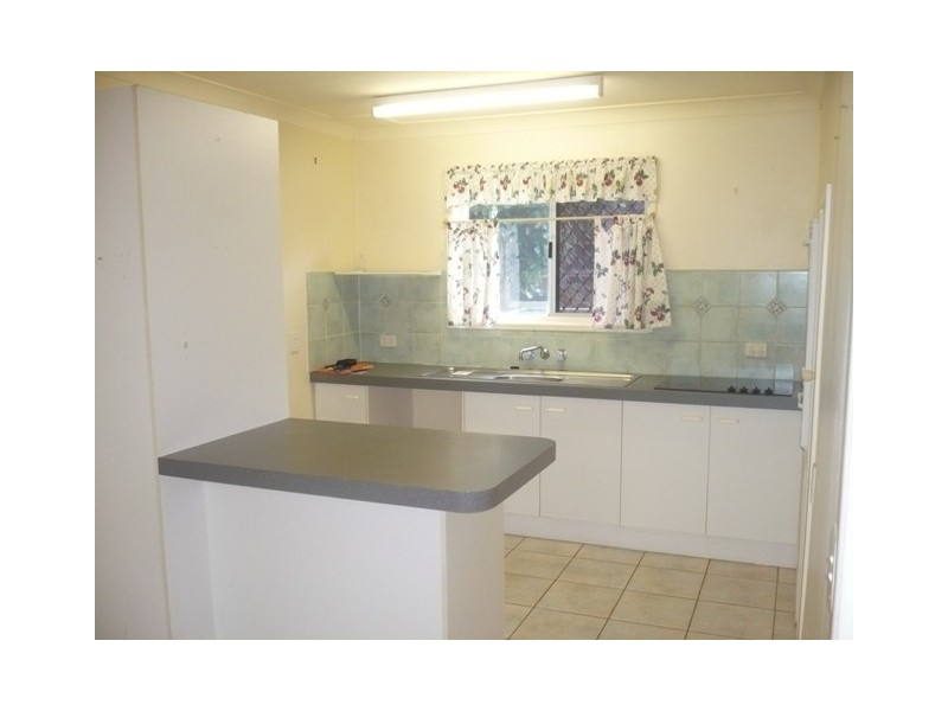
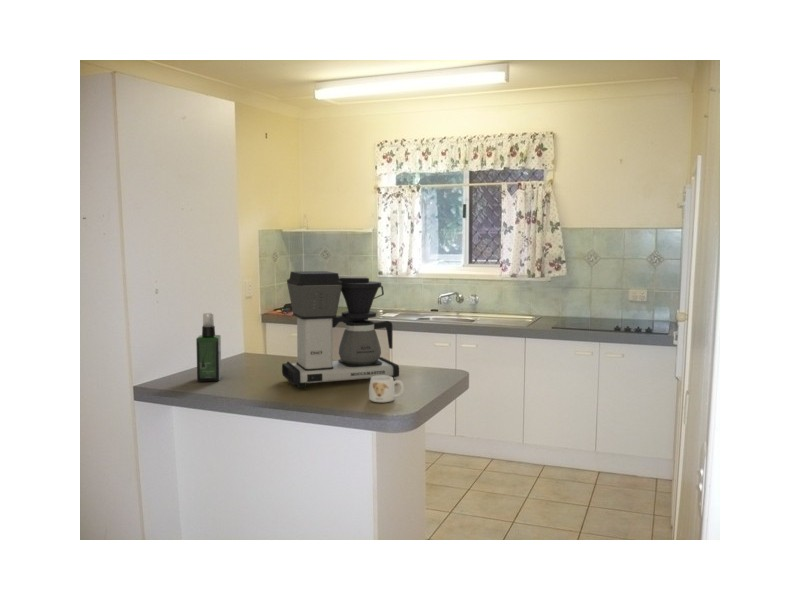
+ coffee maker (343, 322)
+ mug (386, 389)
+ spray bottle (208, 346)
